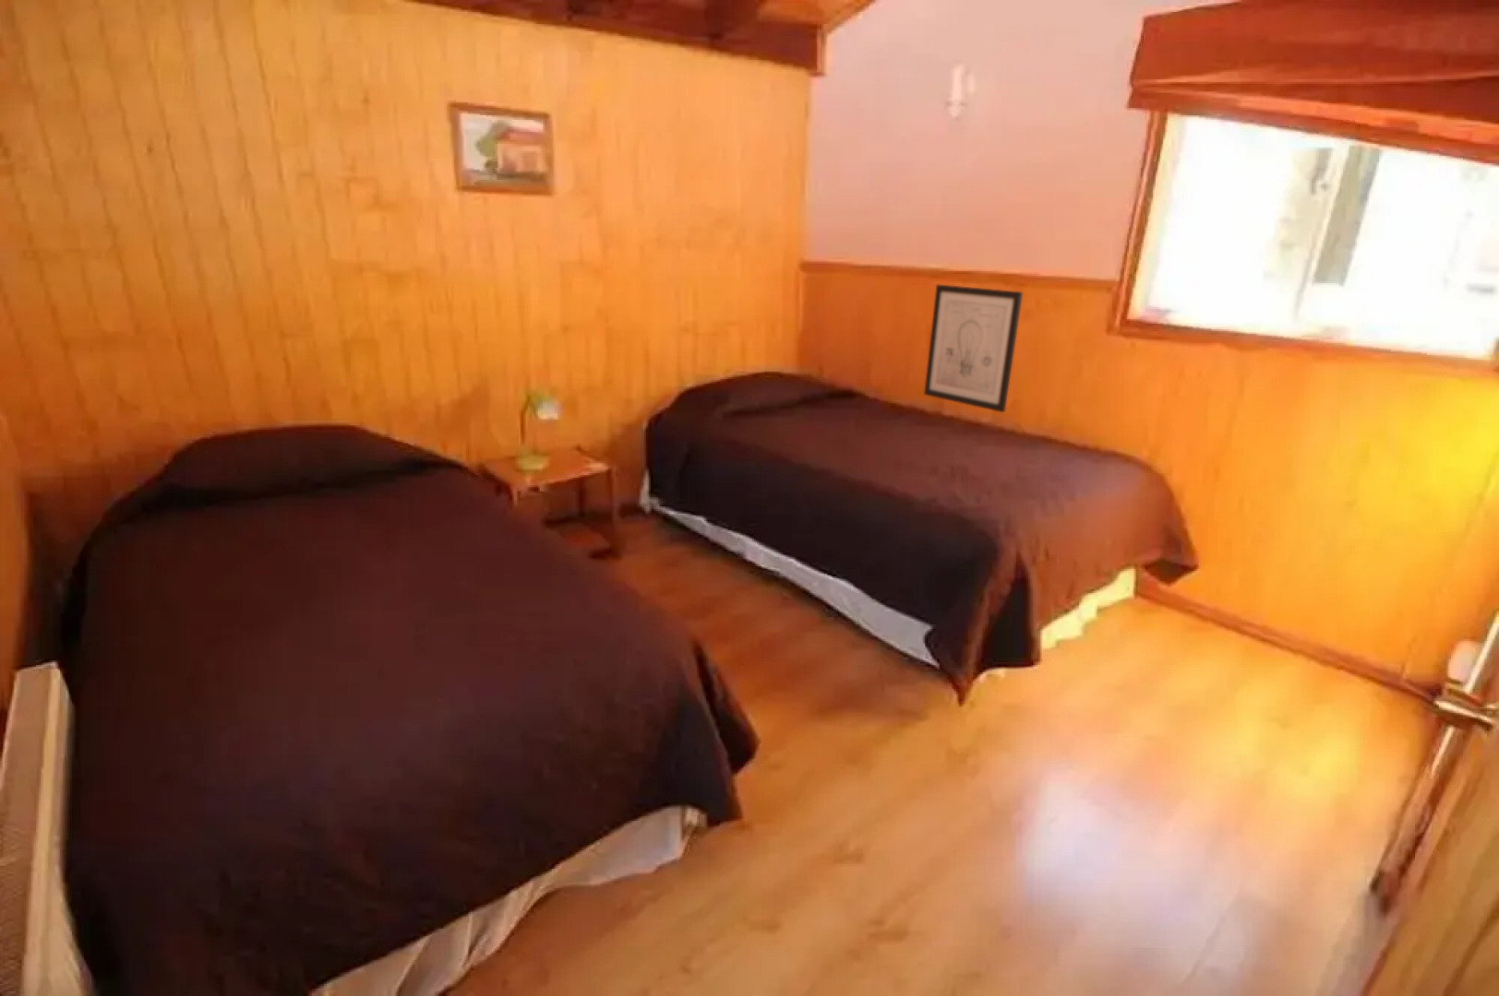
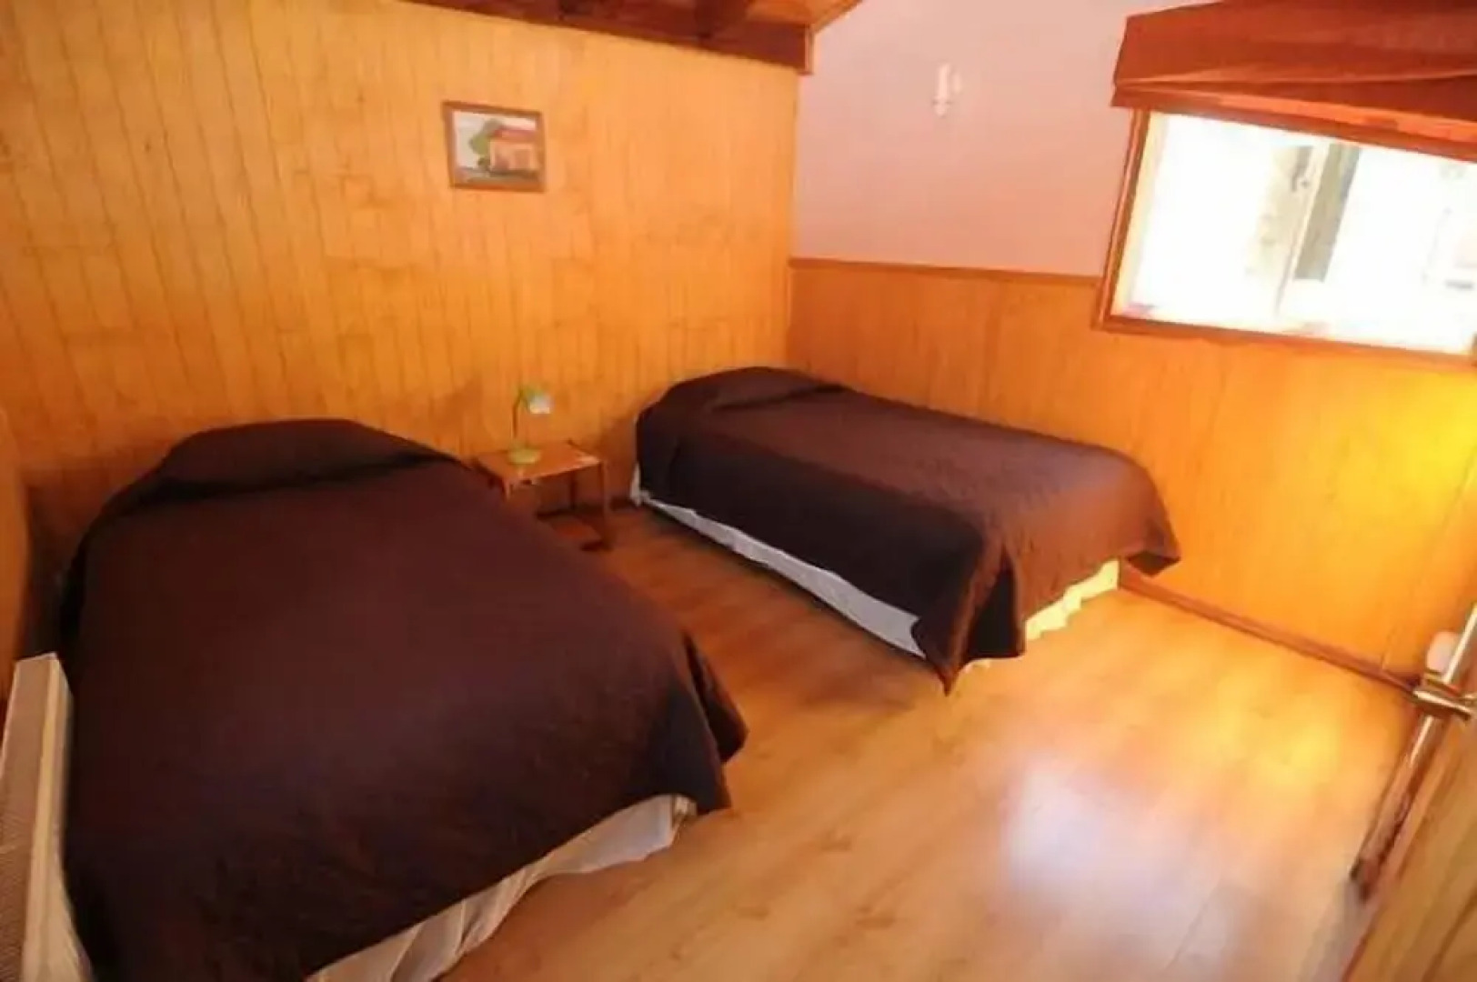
- wall art (970, 347)
